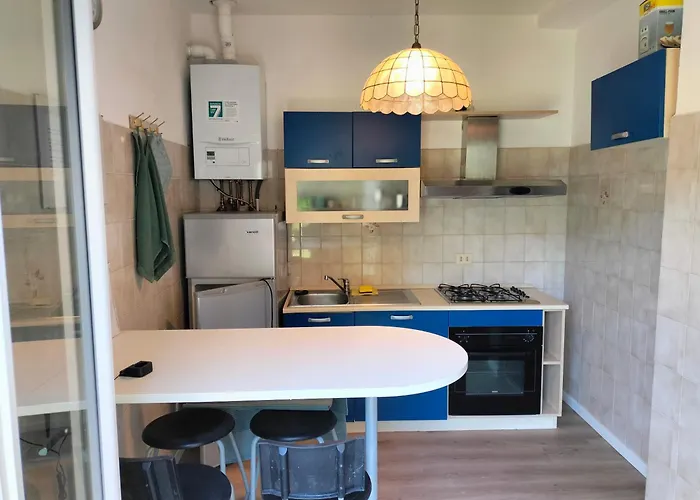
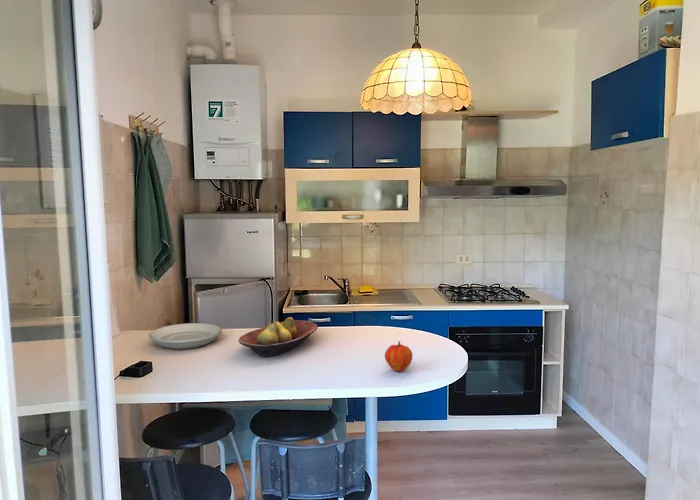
+ fruit (398, 356)
+ plate (186, 336)
+ fruit bowl (280, 333)
